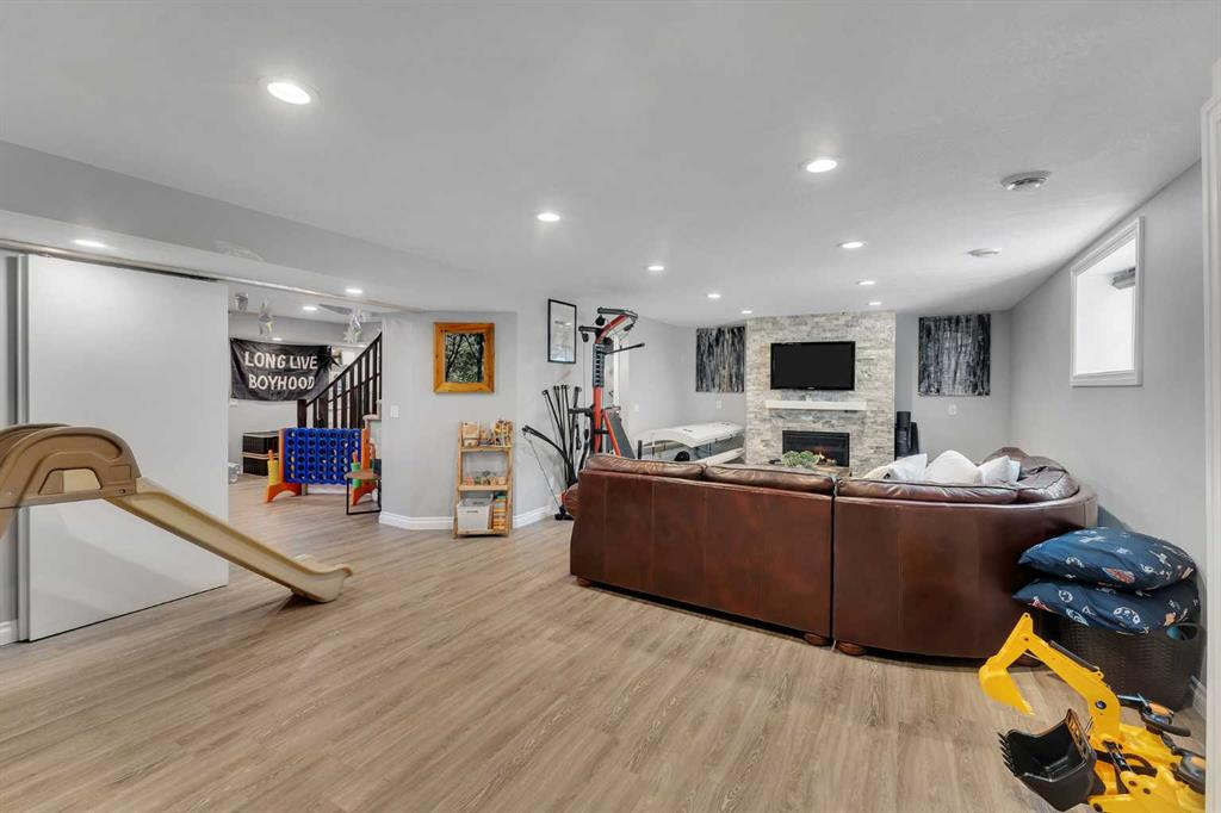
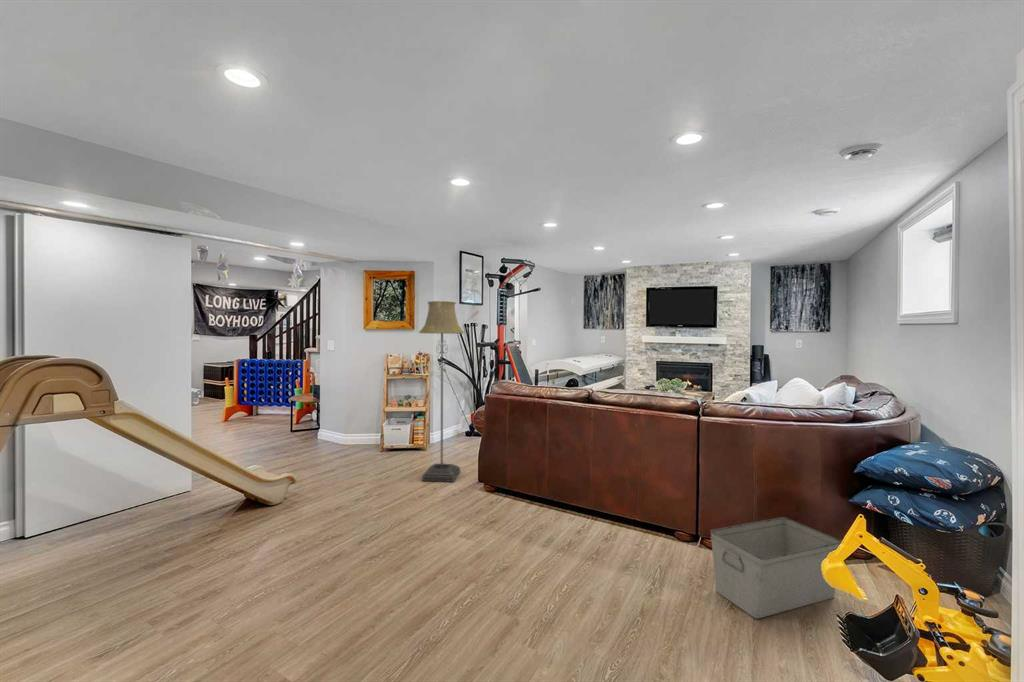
+ floor lamp (441, 389)
+ storage bin (774, 564)
